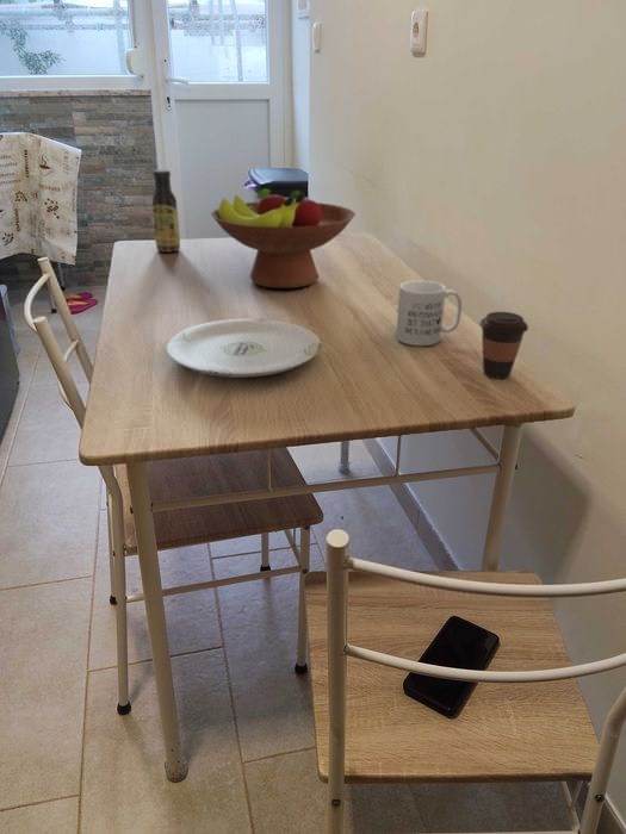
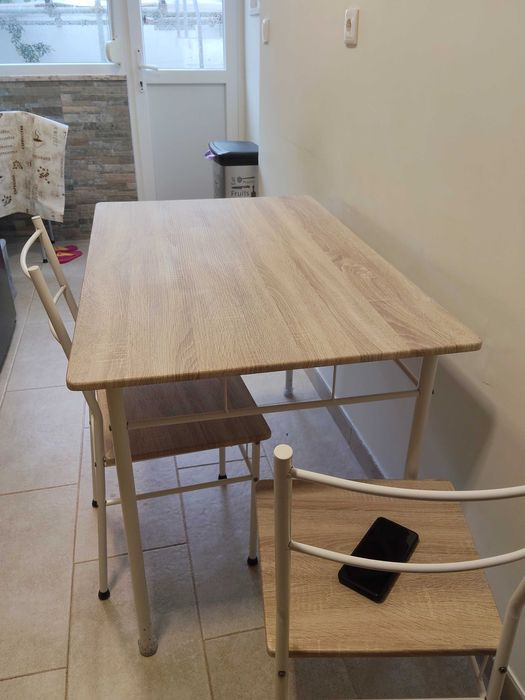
- coffee cup (500, 346)
- mug (429, 312)
- fruit bowl (284, 234)
- plate (244, 349)
- sauce bottle (165, 211)
